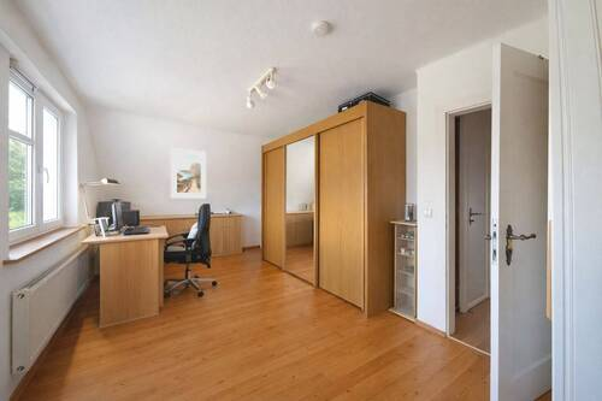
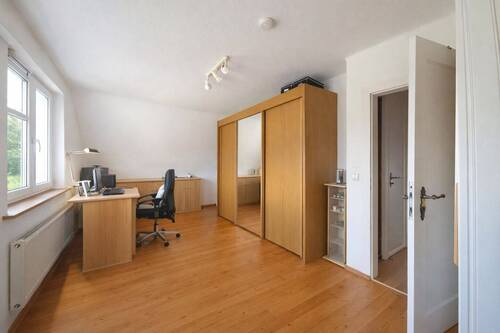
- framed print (189, 173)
